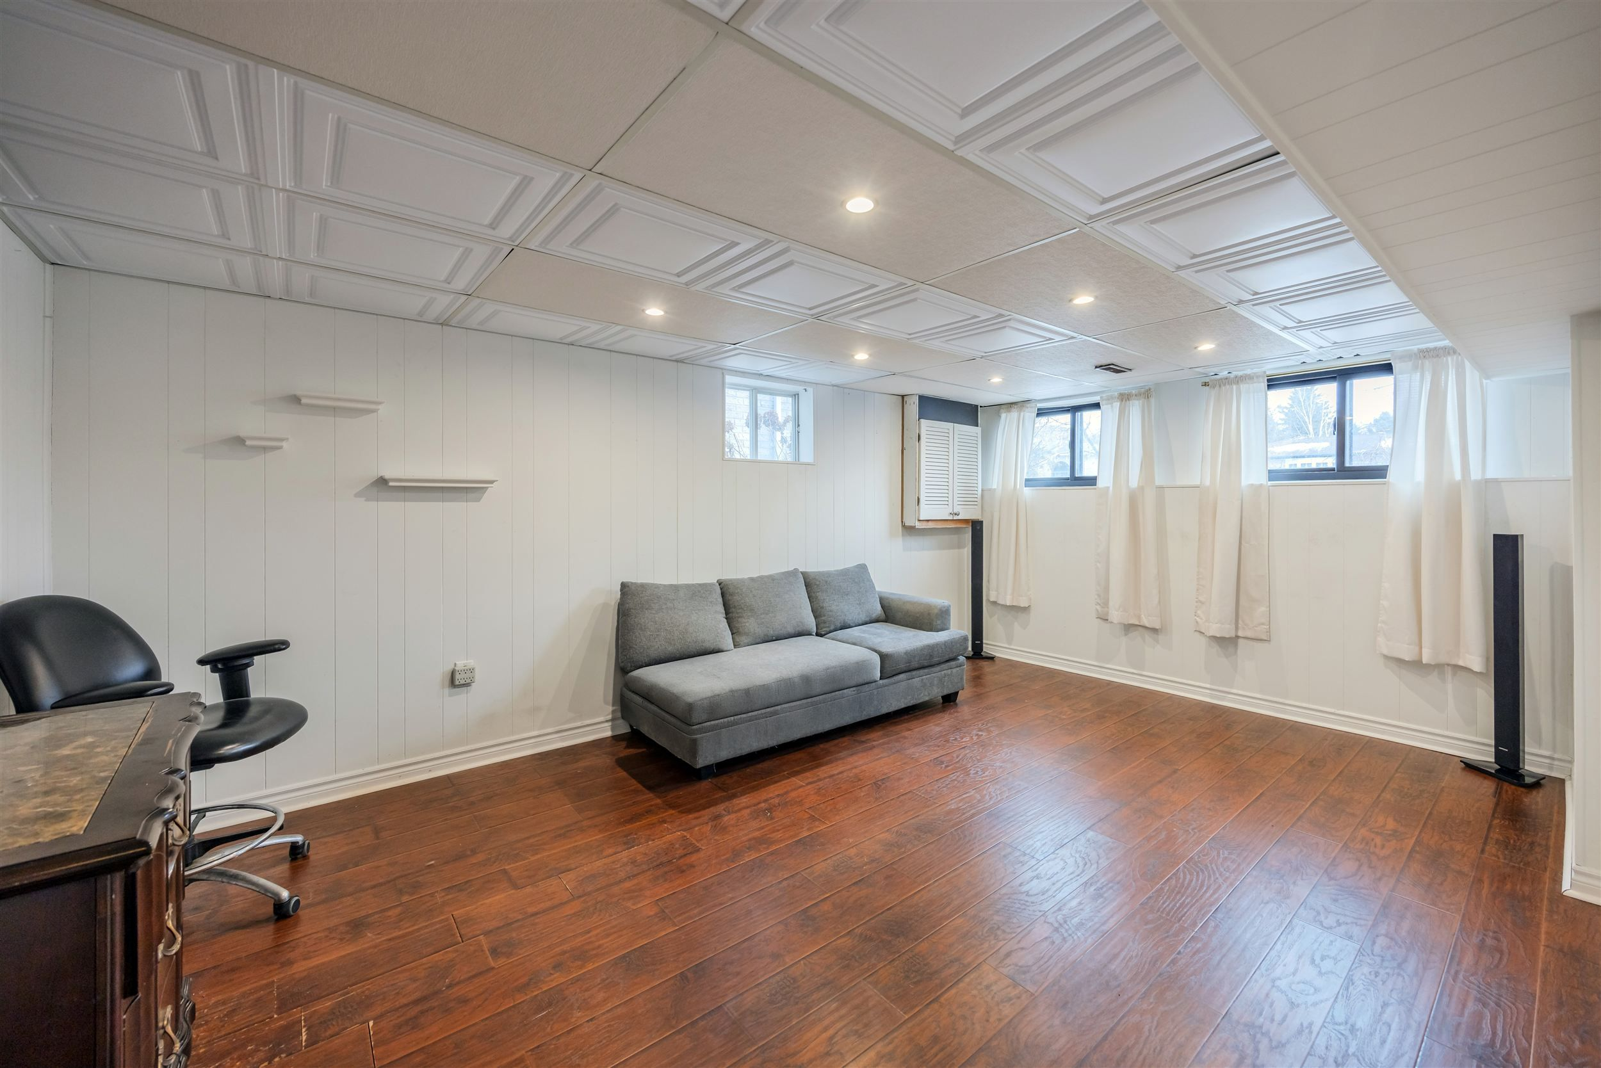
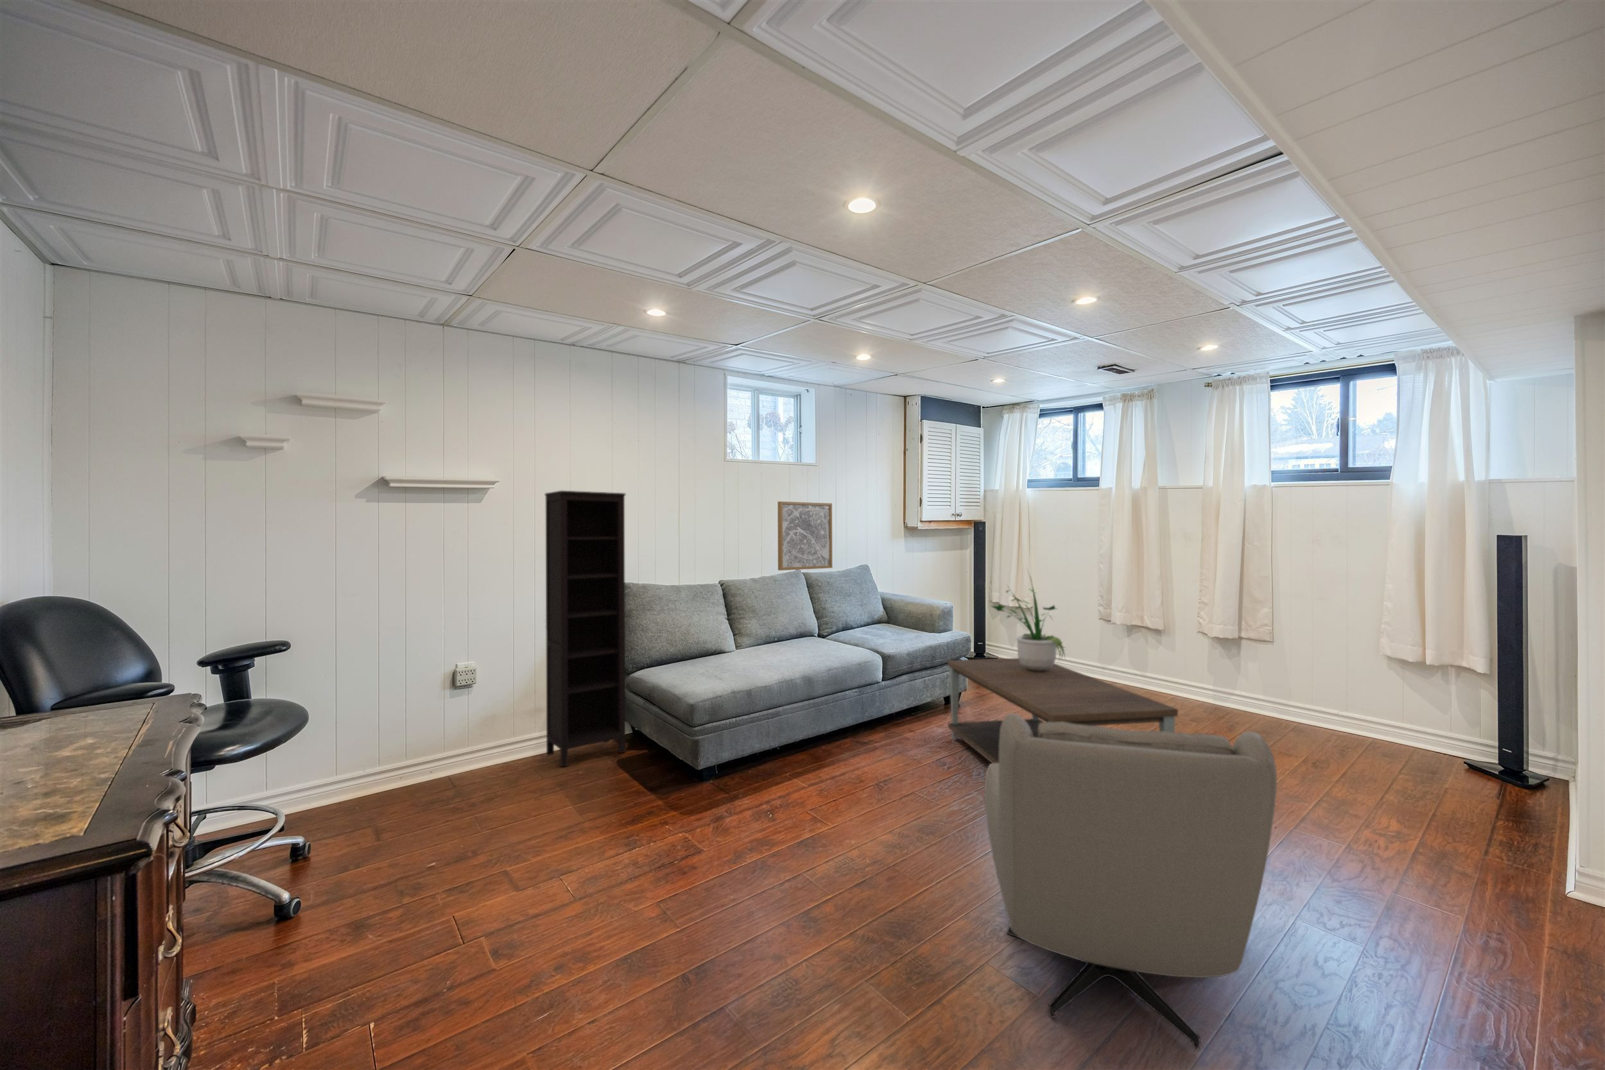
+ potted plant (1025, 616)
+ coffee table (1043, 721)
+ armchair (1111, 847)
+ bookcase (586, 623)
+ wall art (805, 536)
